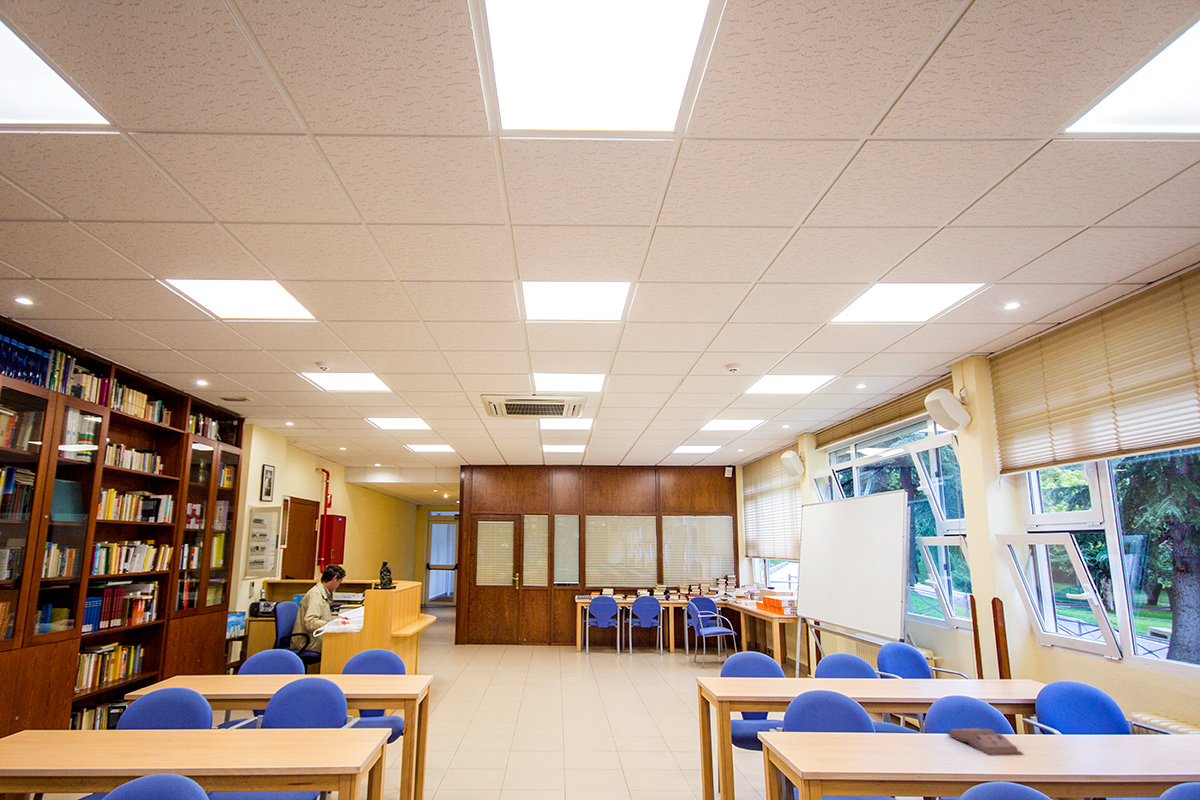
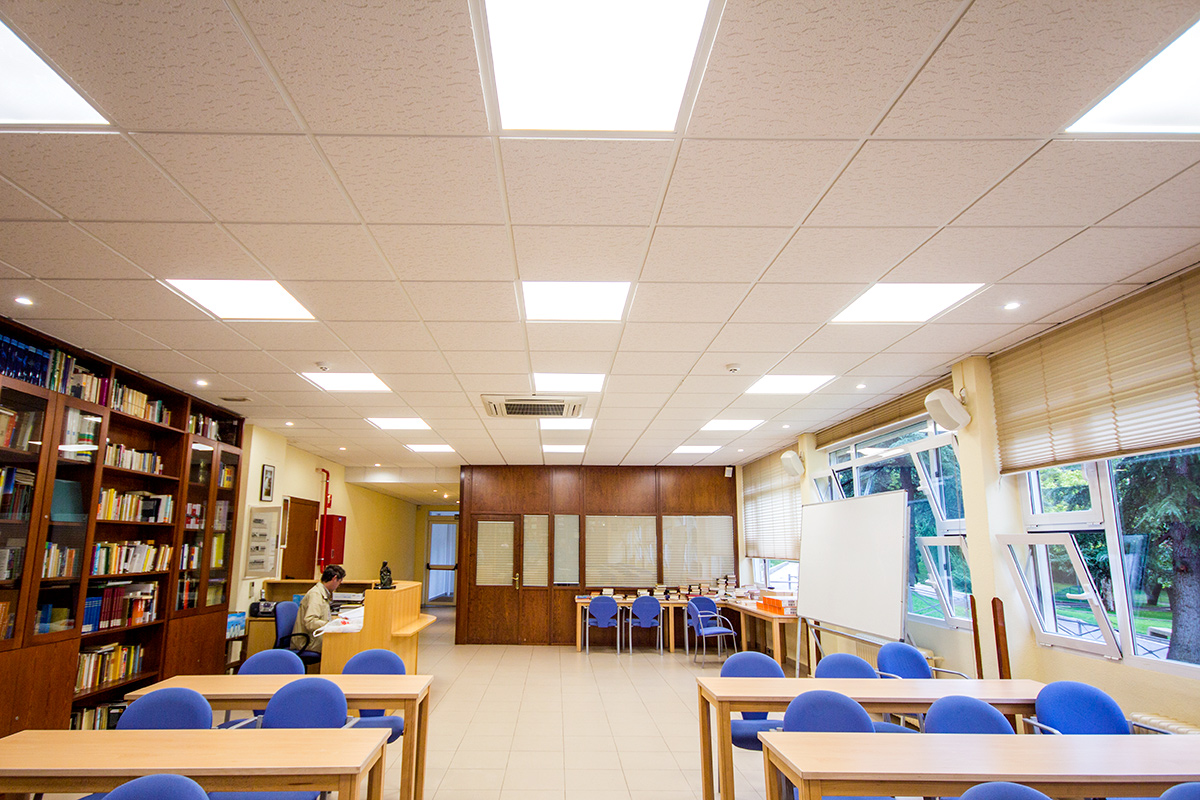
- hardback book (982, 738)
